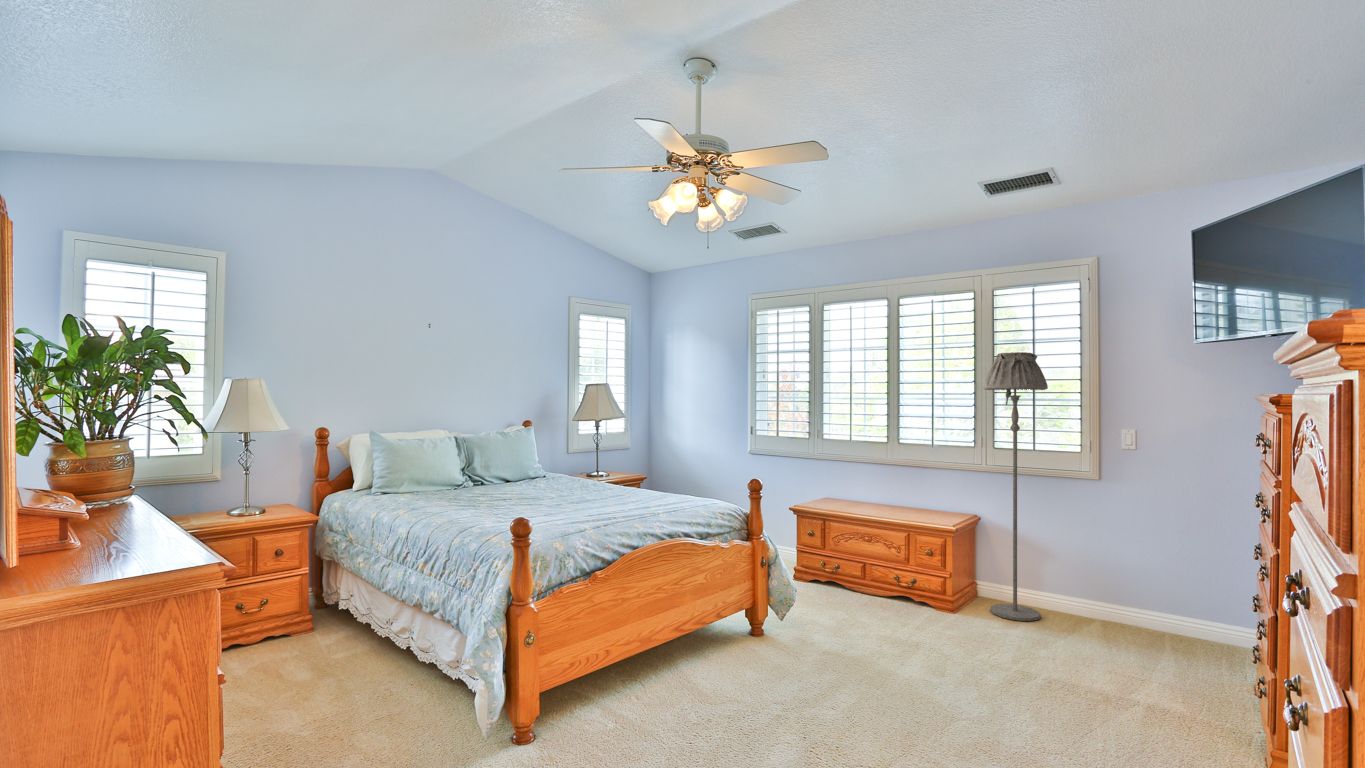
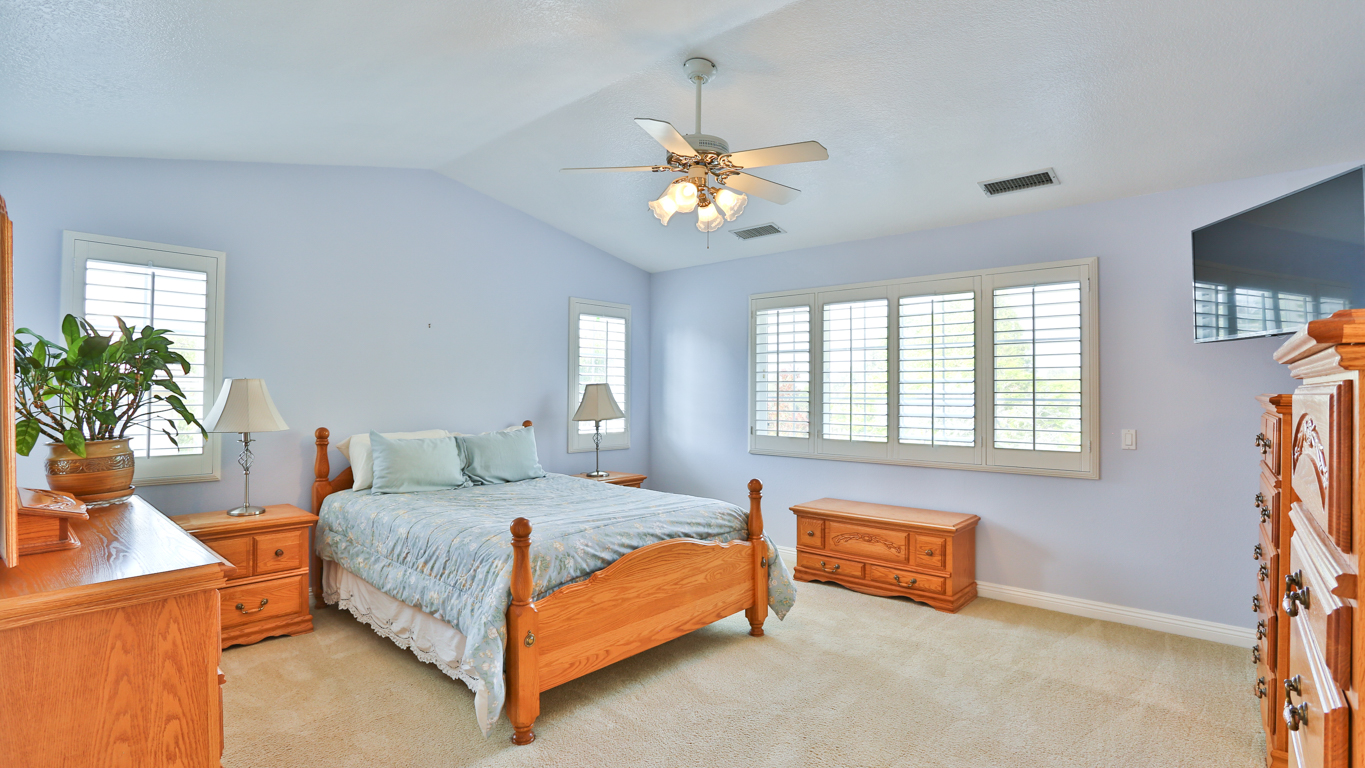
- floor lamp (1014, 482)
